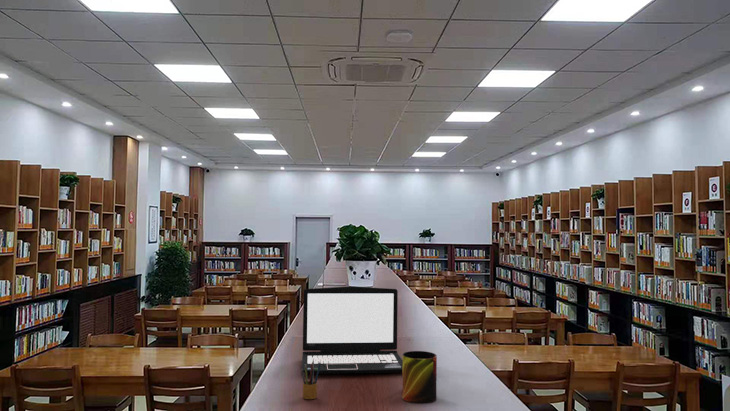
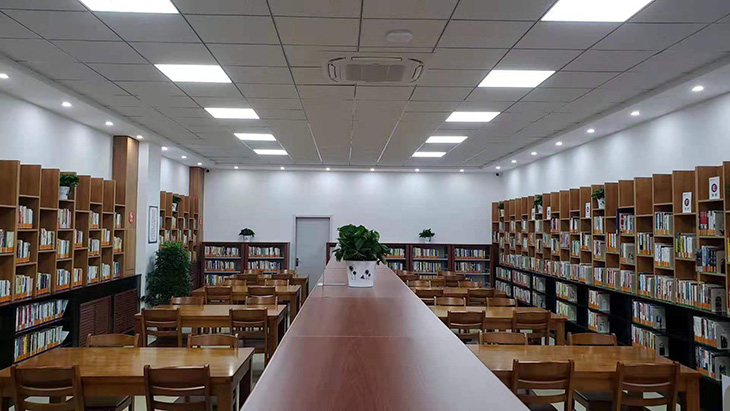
- mug (413, 374)
- laptop (353, 328)
- pencil box (310, 379)
